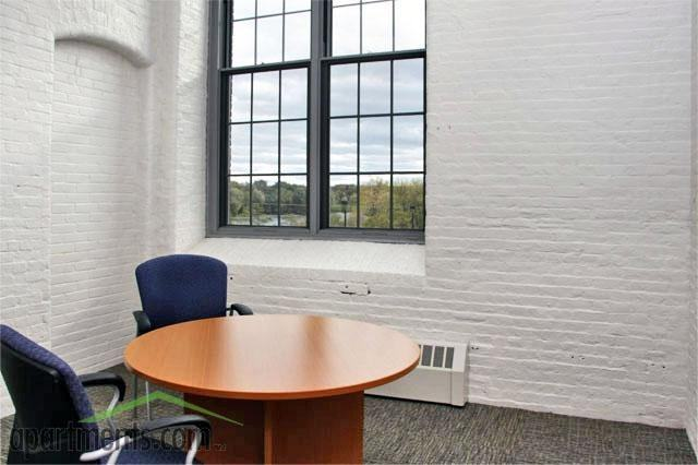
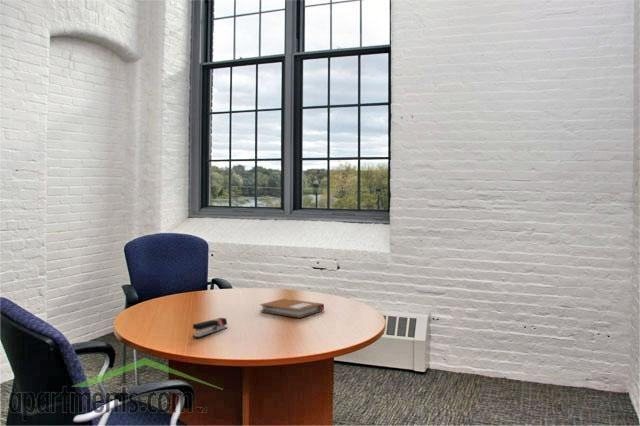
+ notebook (293, 307)
+ stapler (210, 326)
